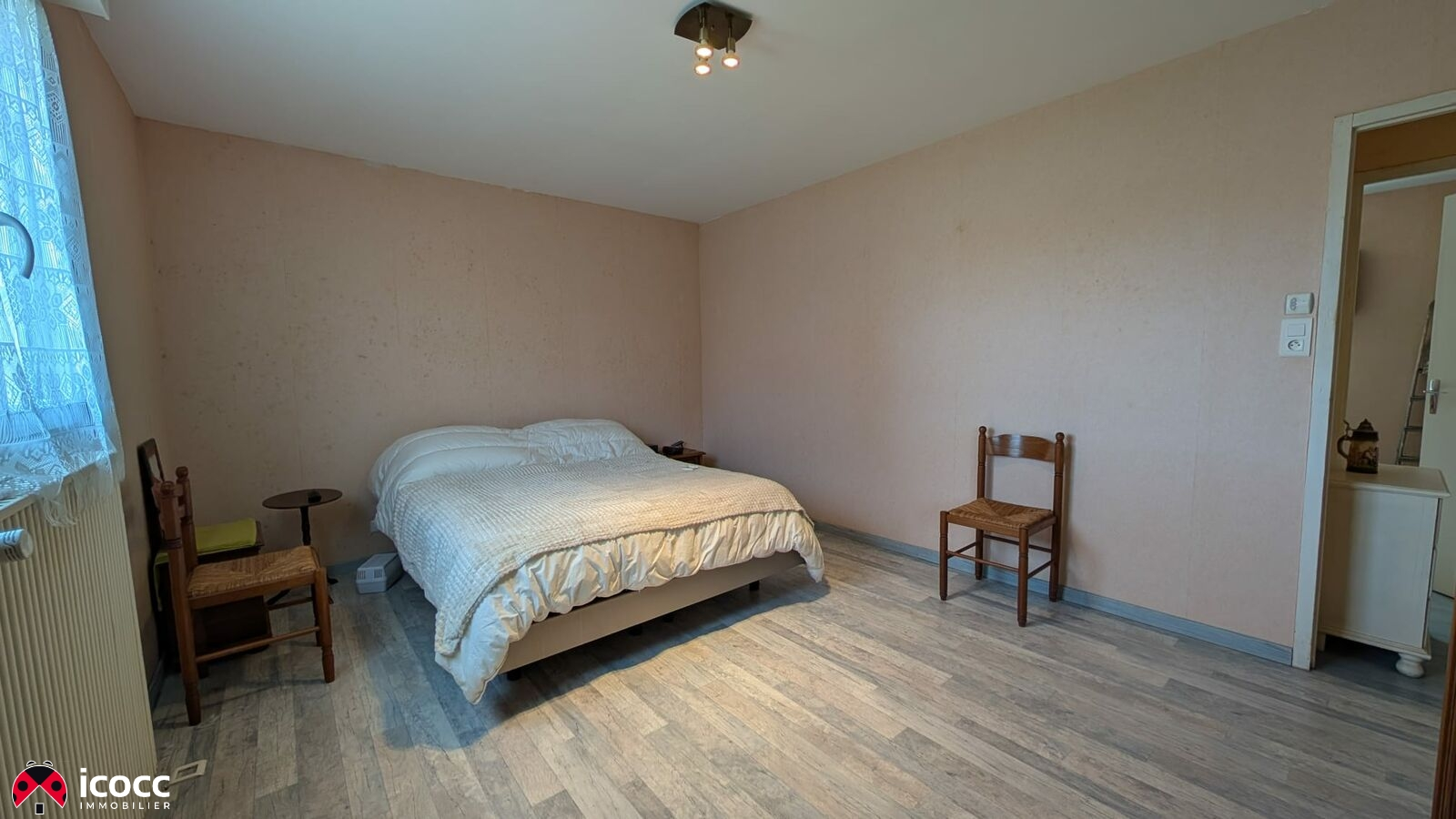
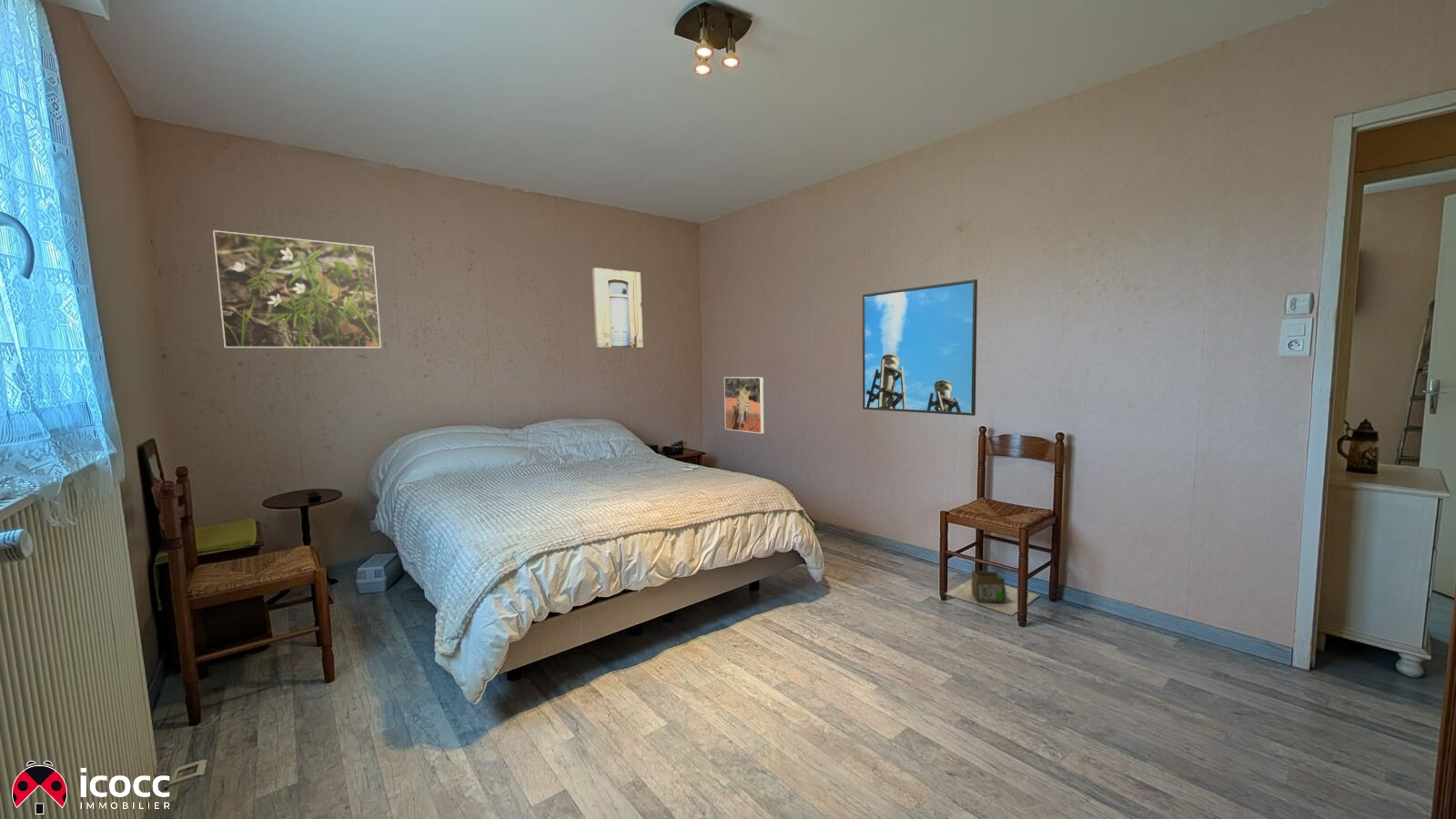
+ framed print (743, 404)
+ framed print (303, 294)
+ wall art (618, 308)
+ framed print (915, 350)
+ cardboard box (992, 581)
